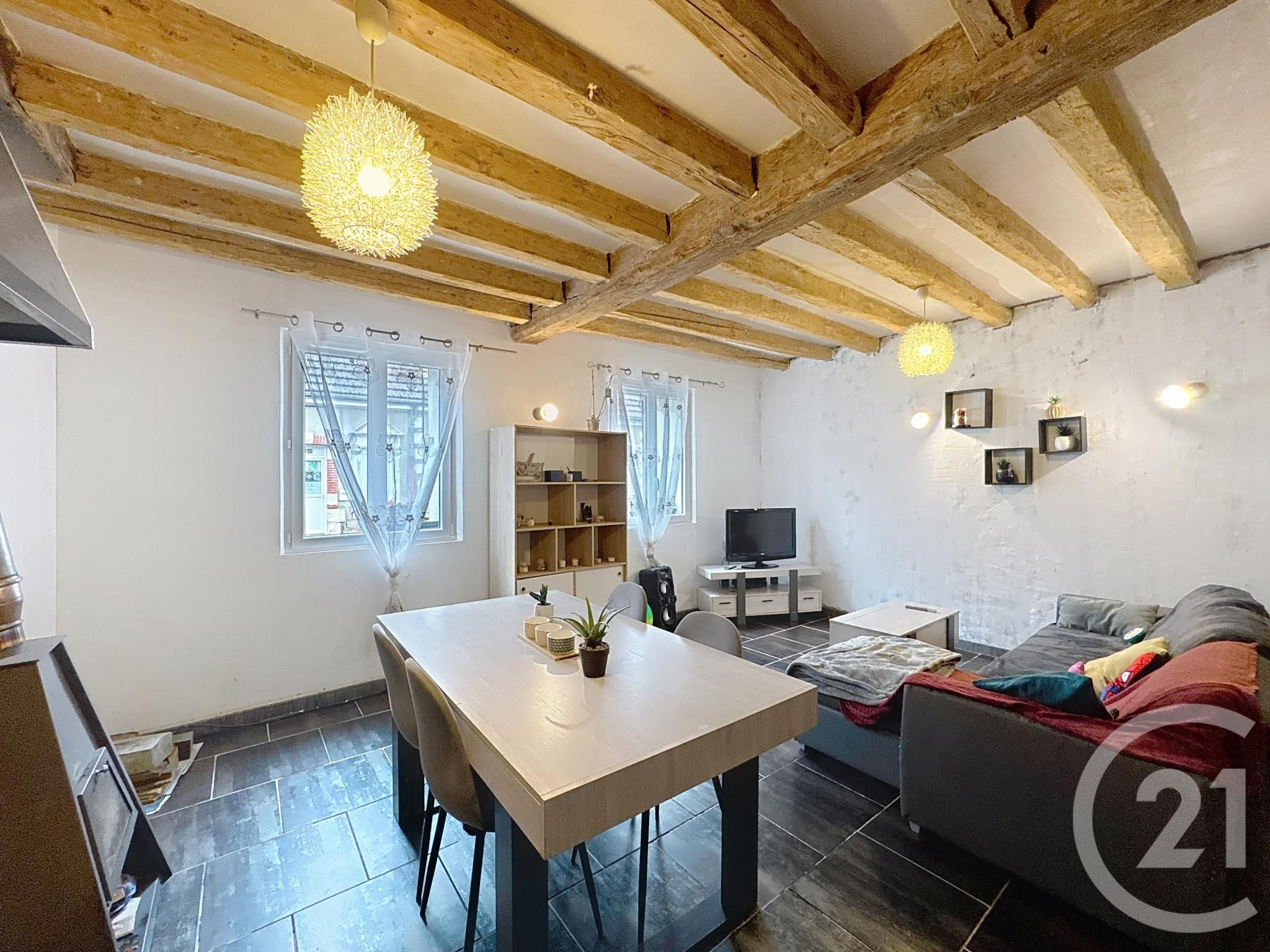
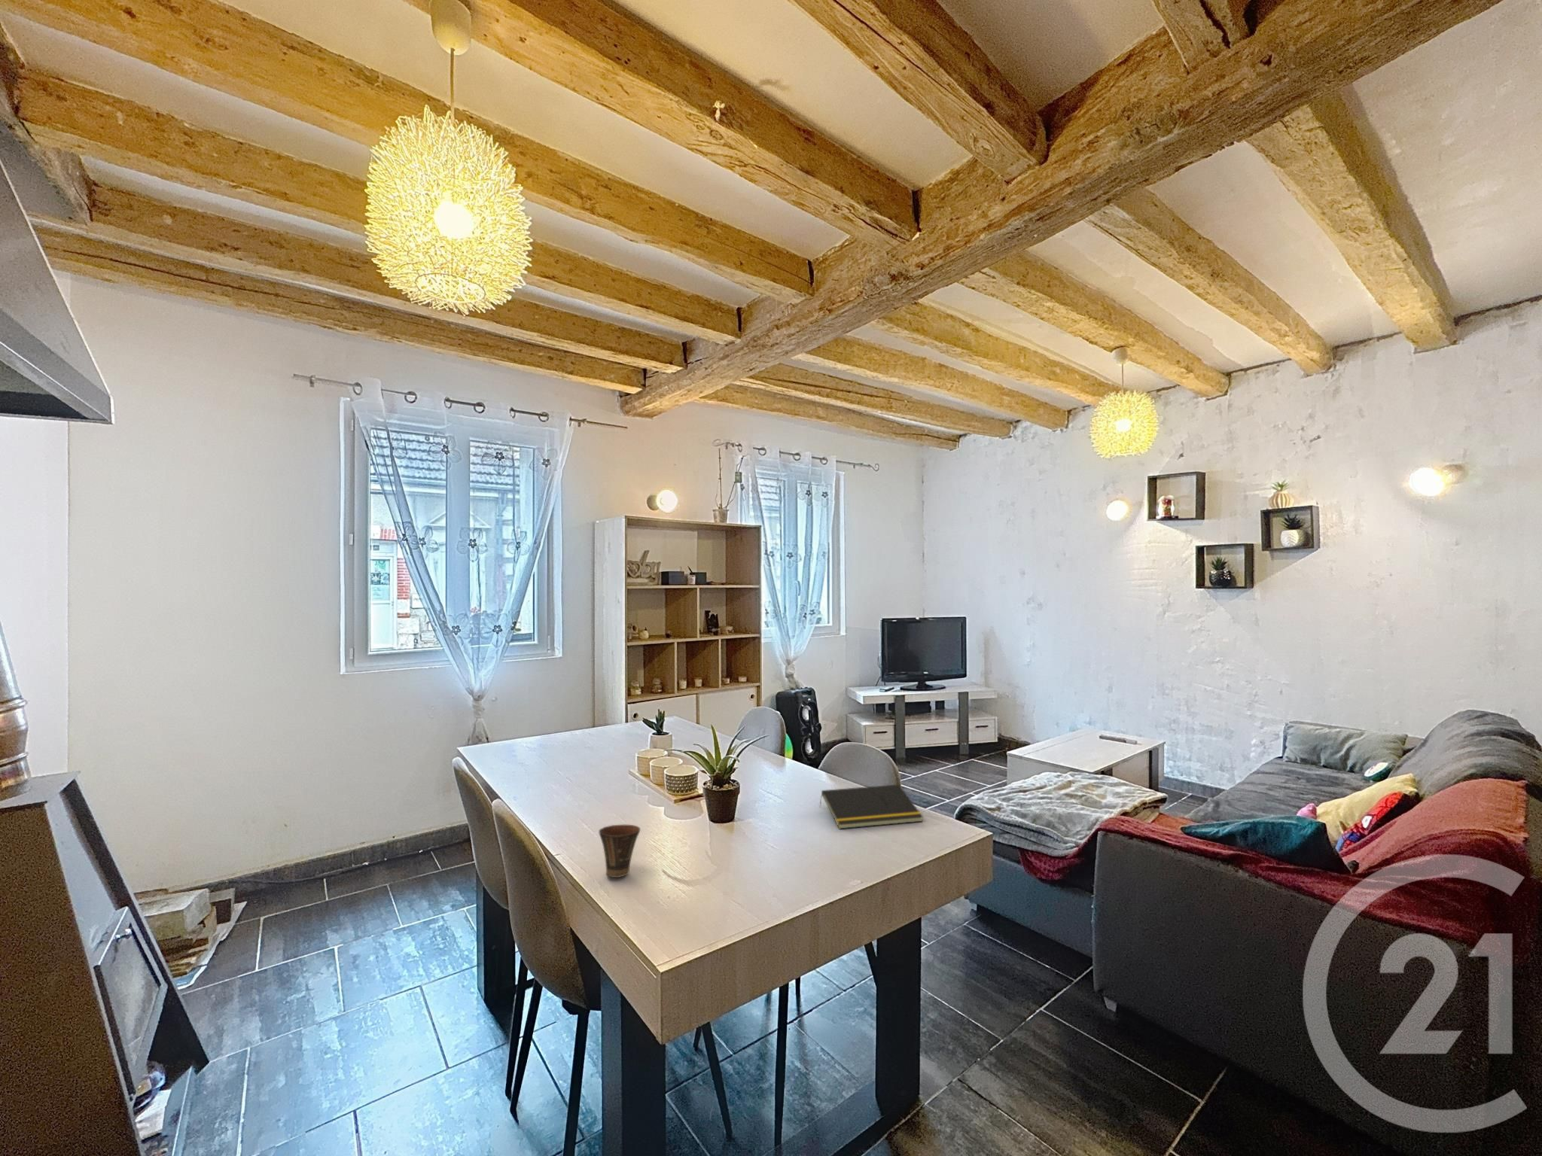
+ notepad (871, 805)
+ cup (619, 850)
